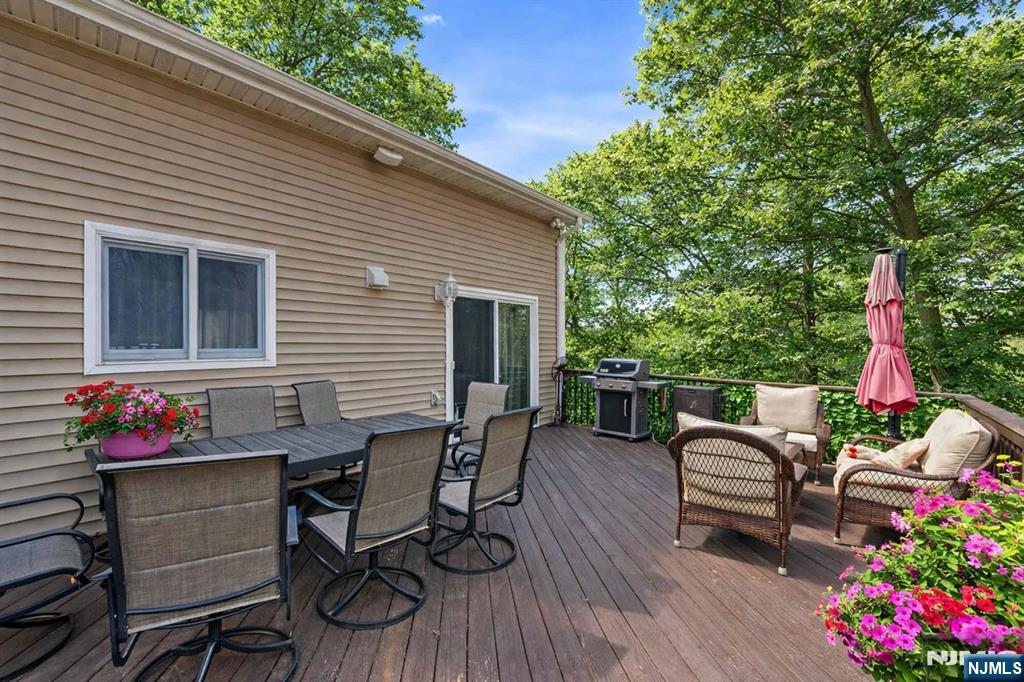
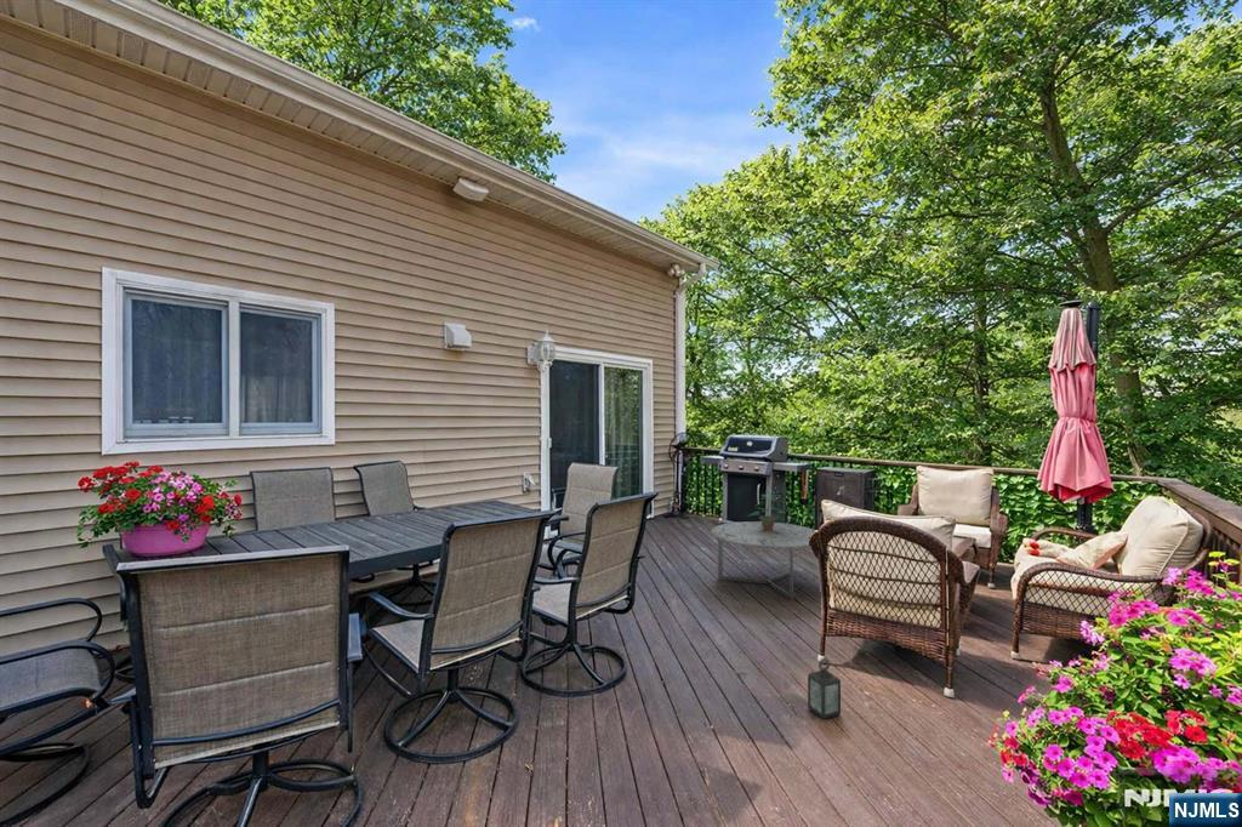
+ potted plant (767, 511)
+ lantern (824, 685)
+ coffee table (771, 548)
